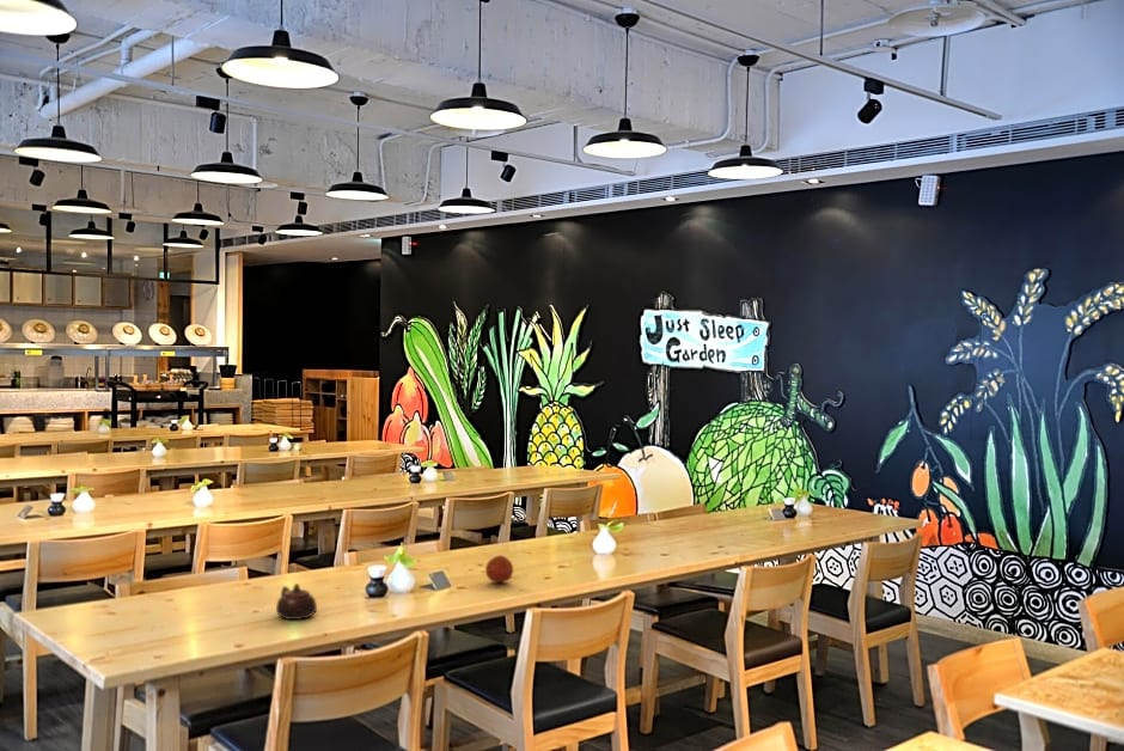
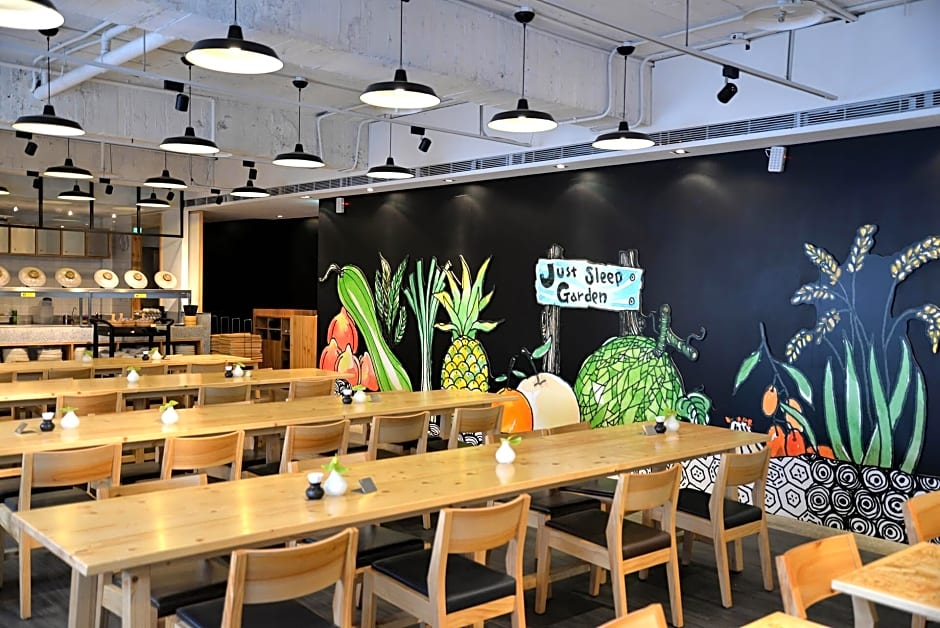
- teapot (295, 599)
- fruit (499, 568)
